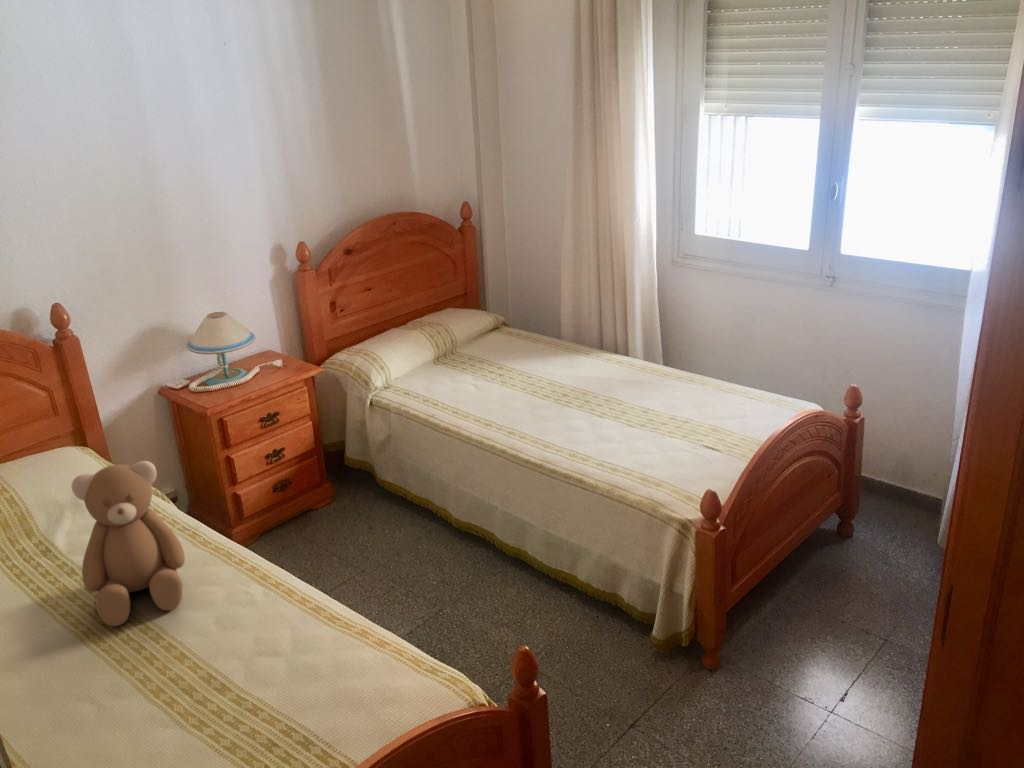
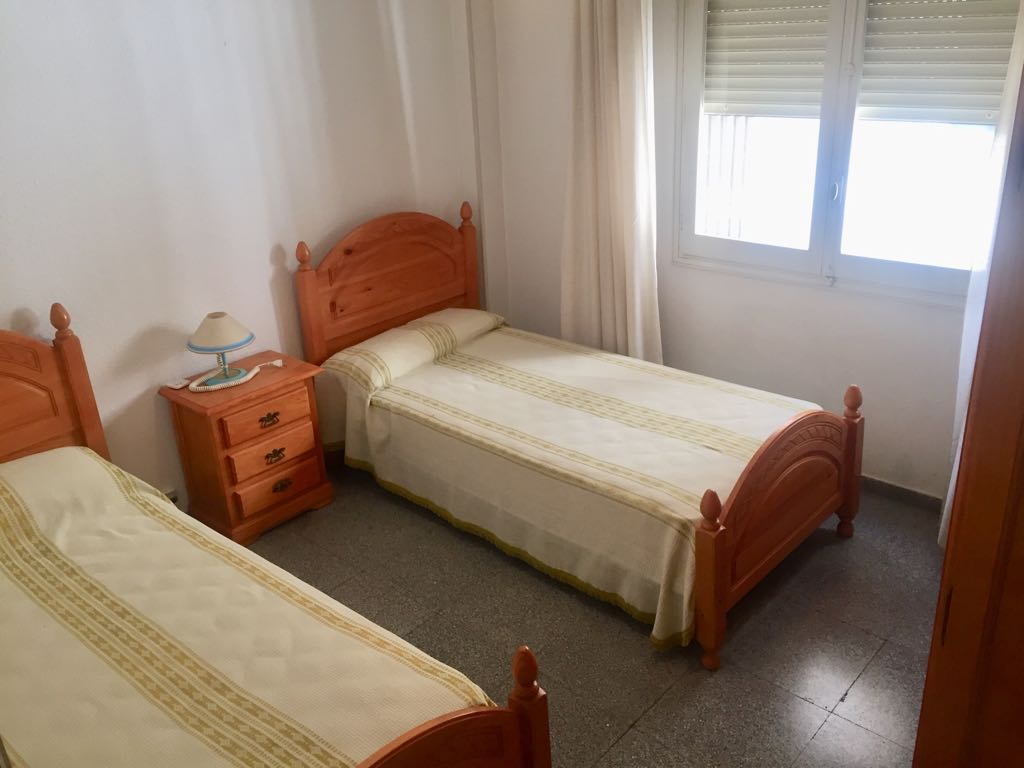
- teddy bear (127, 536)
